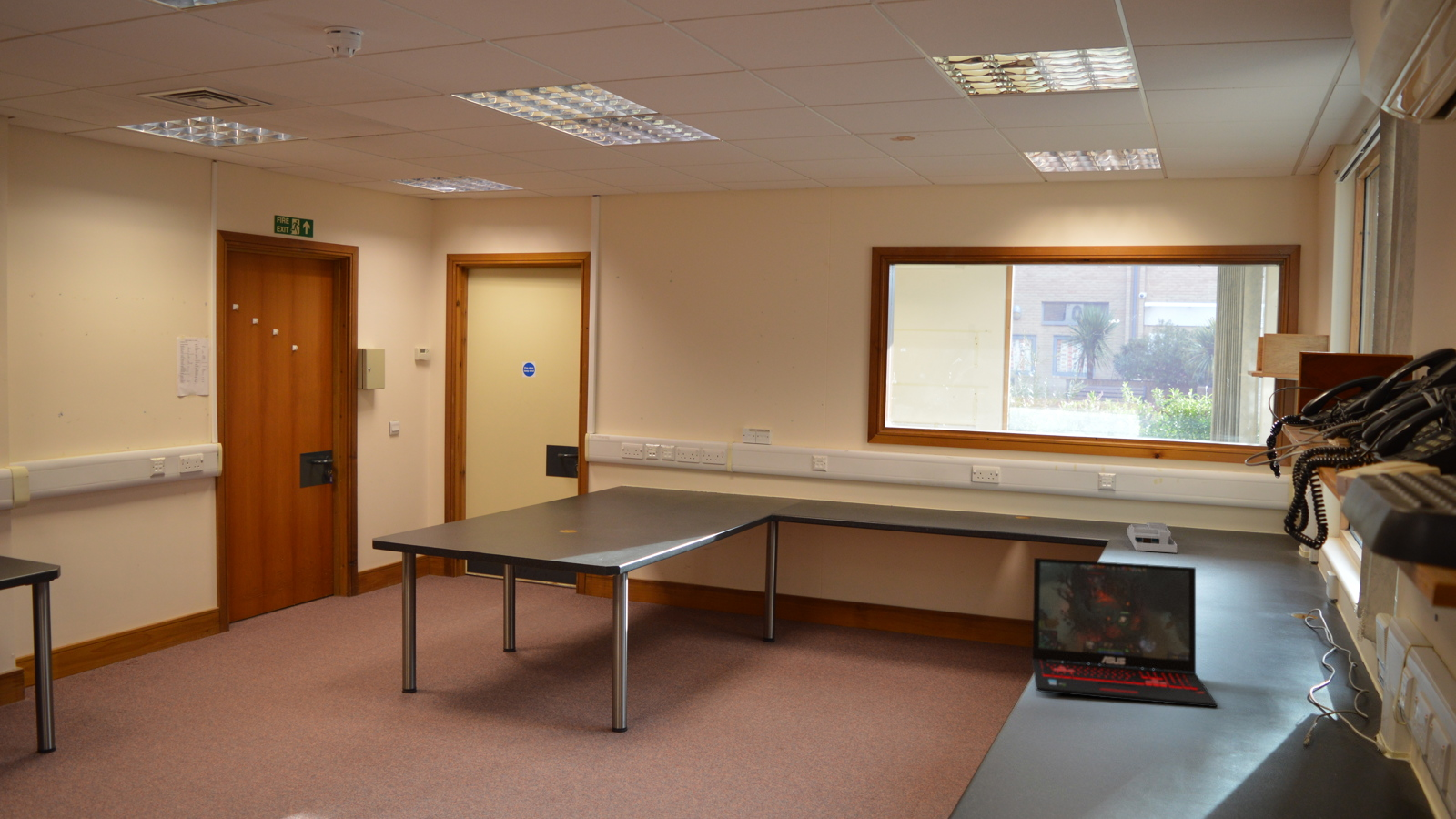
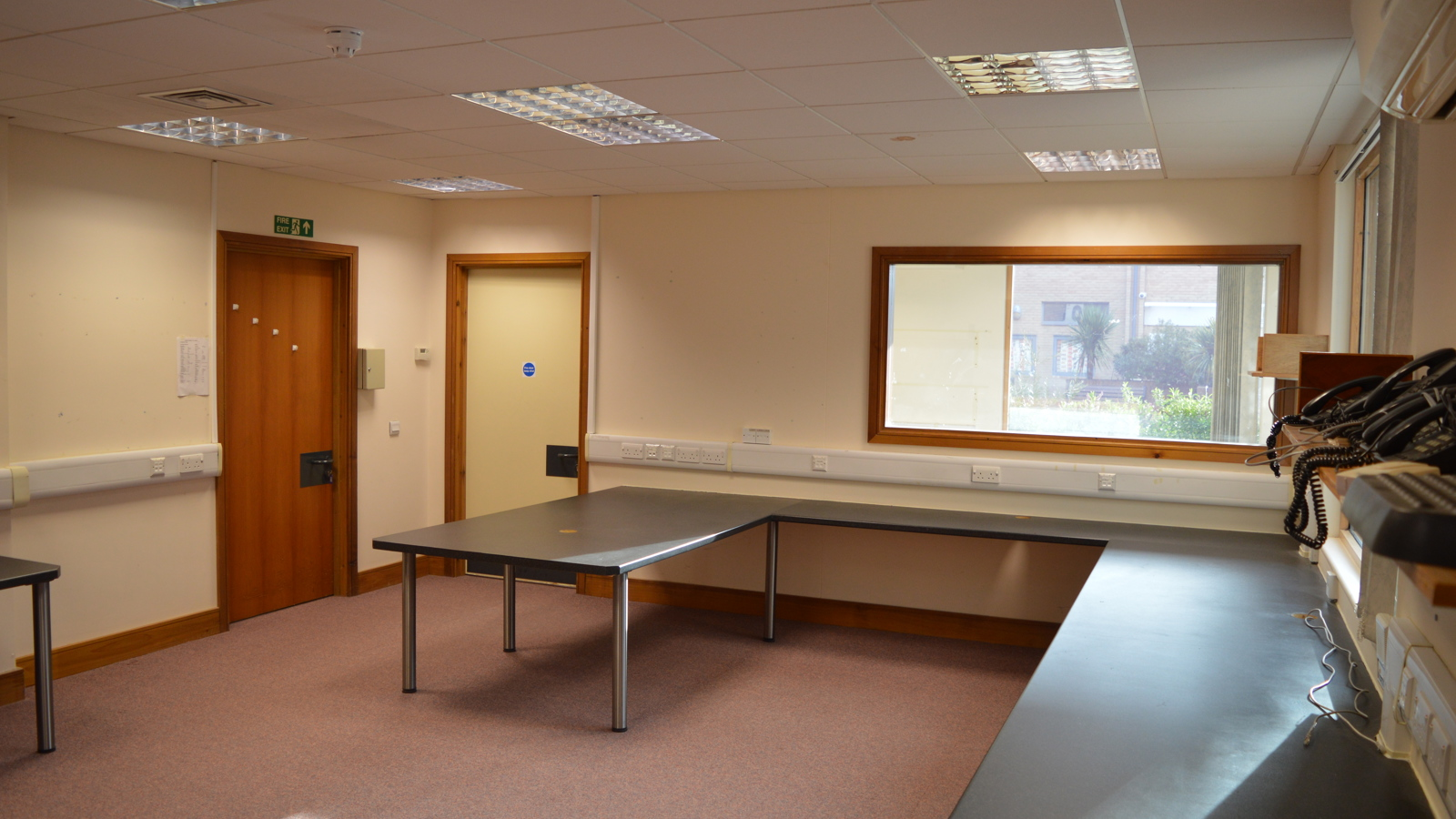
- desk organizer (1150, 533)
- laptop (1118, 628)
